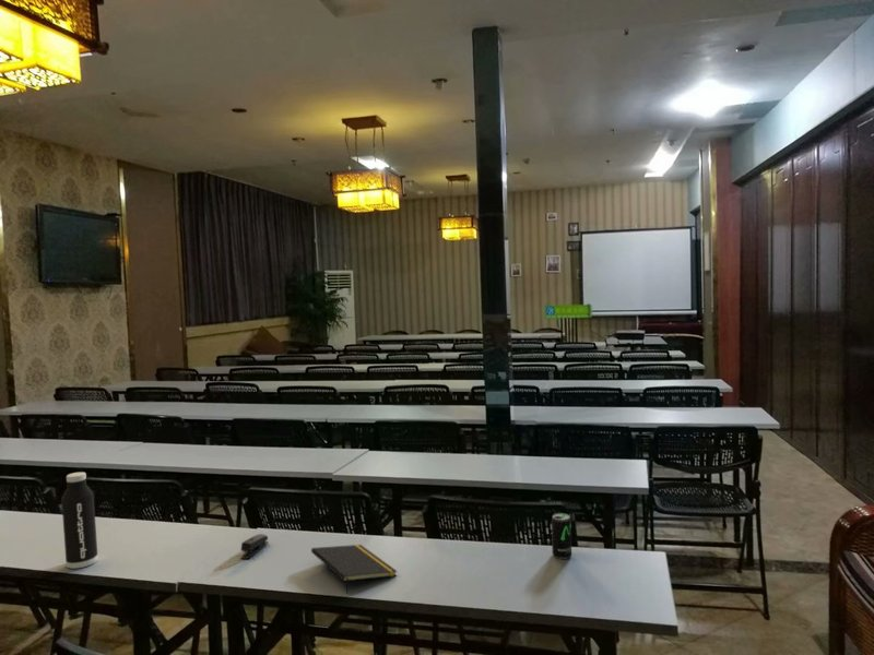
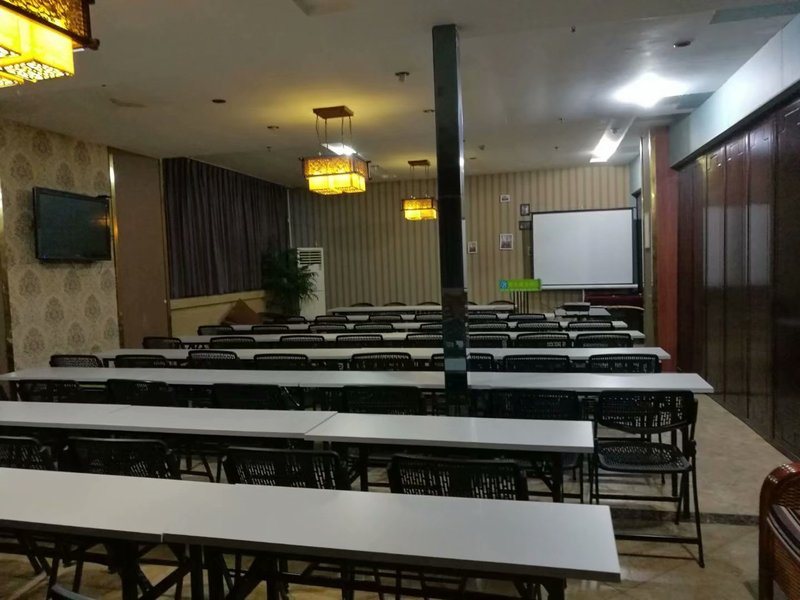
- stapler (255, 543)
- beverage can (562, 535)
- notepad (353, 561)
- water bottle (79, 519)
